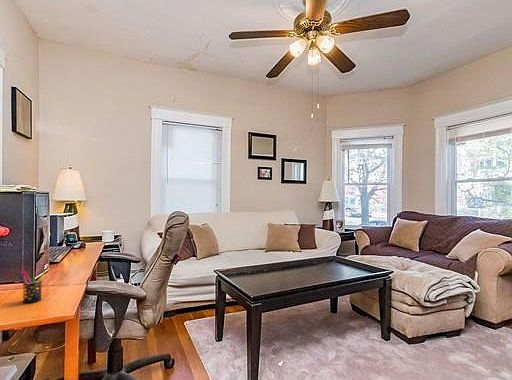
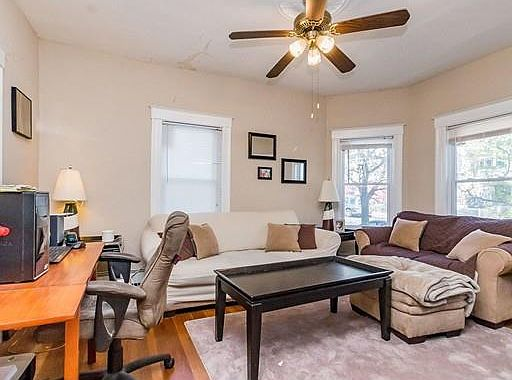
- pen holder (31, 285)
